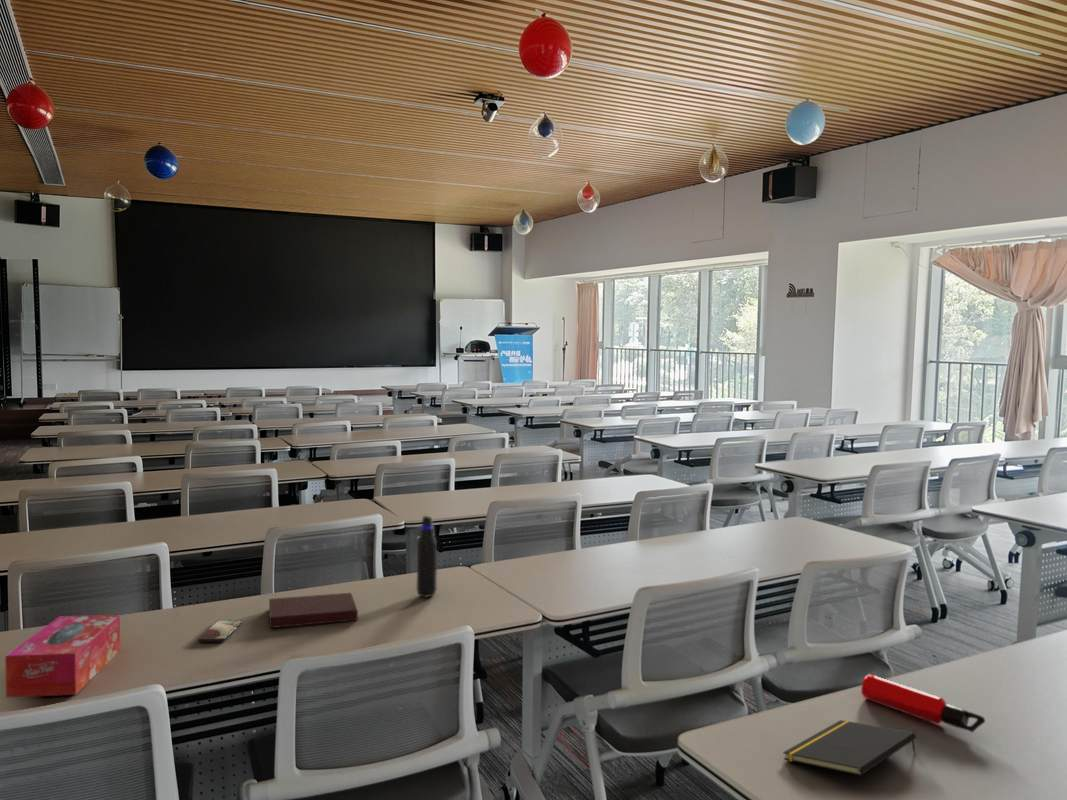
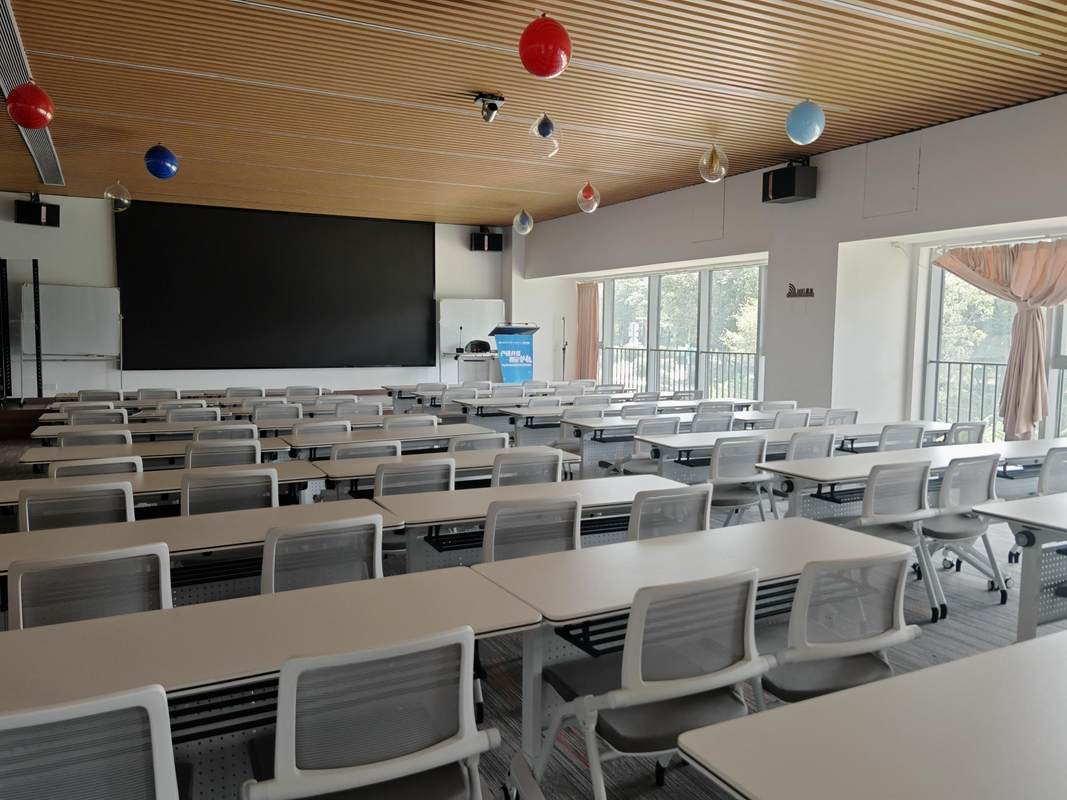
- water bottle (918, 704)
- notepad (849, 745)
- notebook (312, 609)
- smartphone (220, 630)
- tissue box (67, 652)
- water bottle (426, 556)
